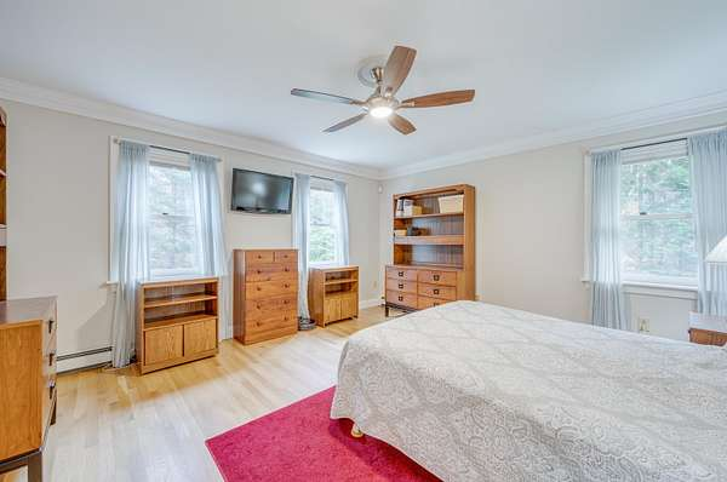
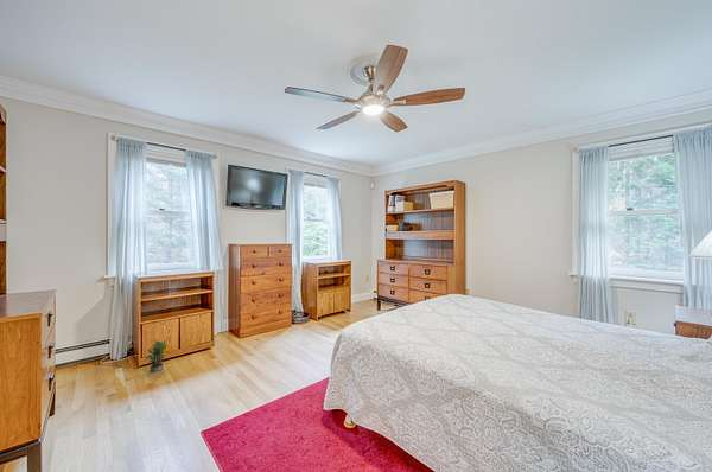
+ potted plant (155, 353)
